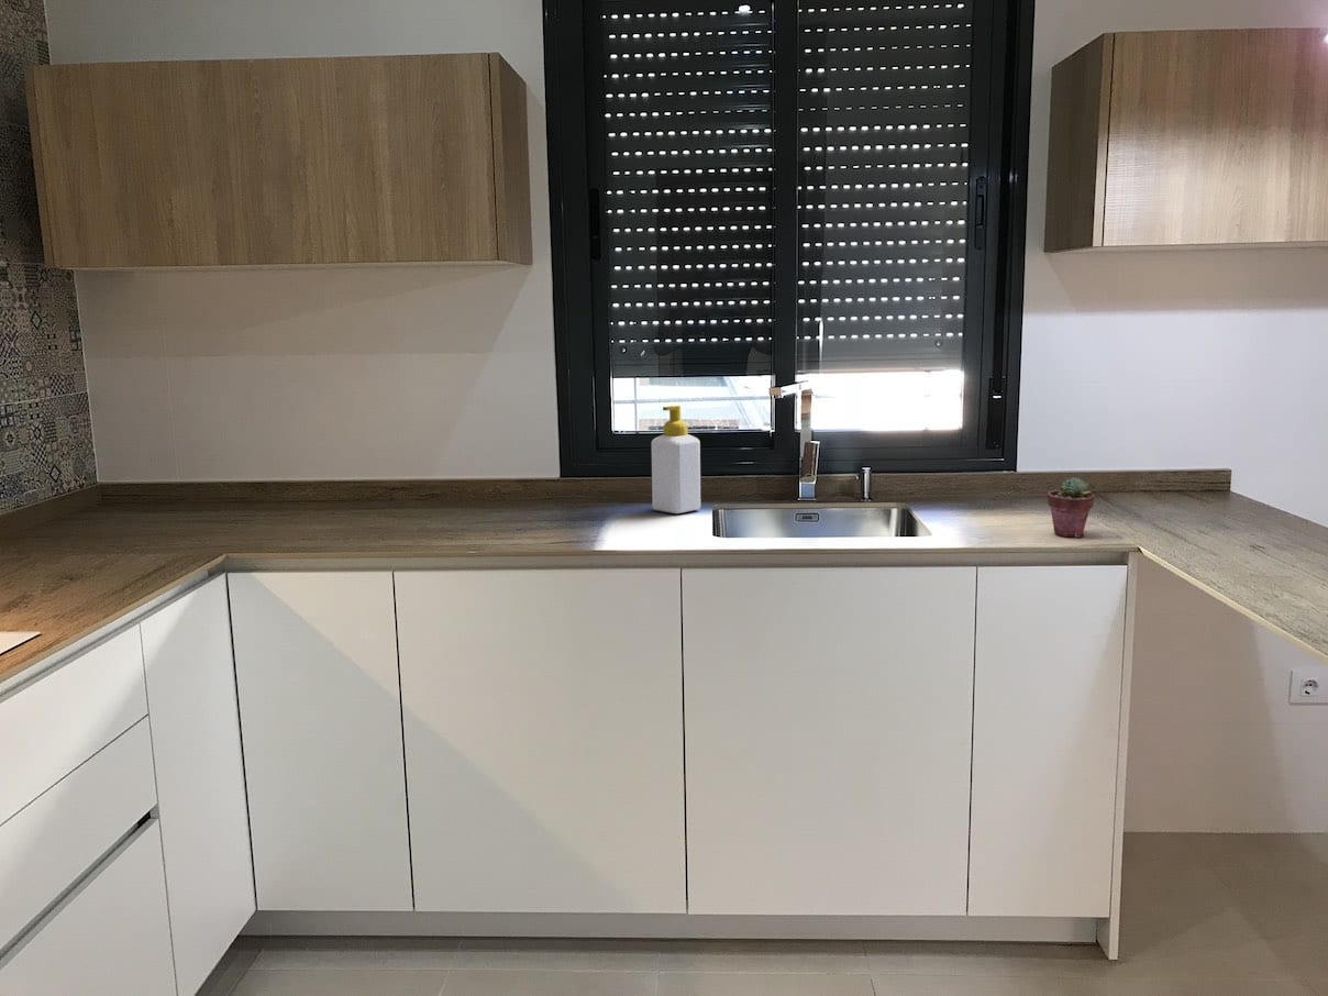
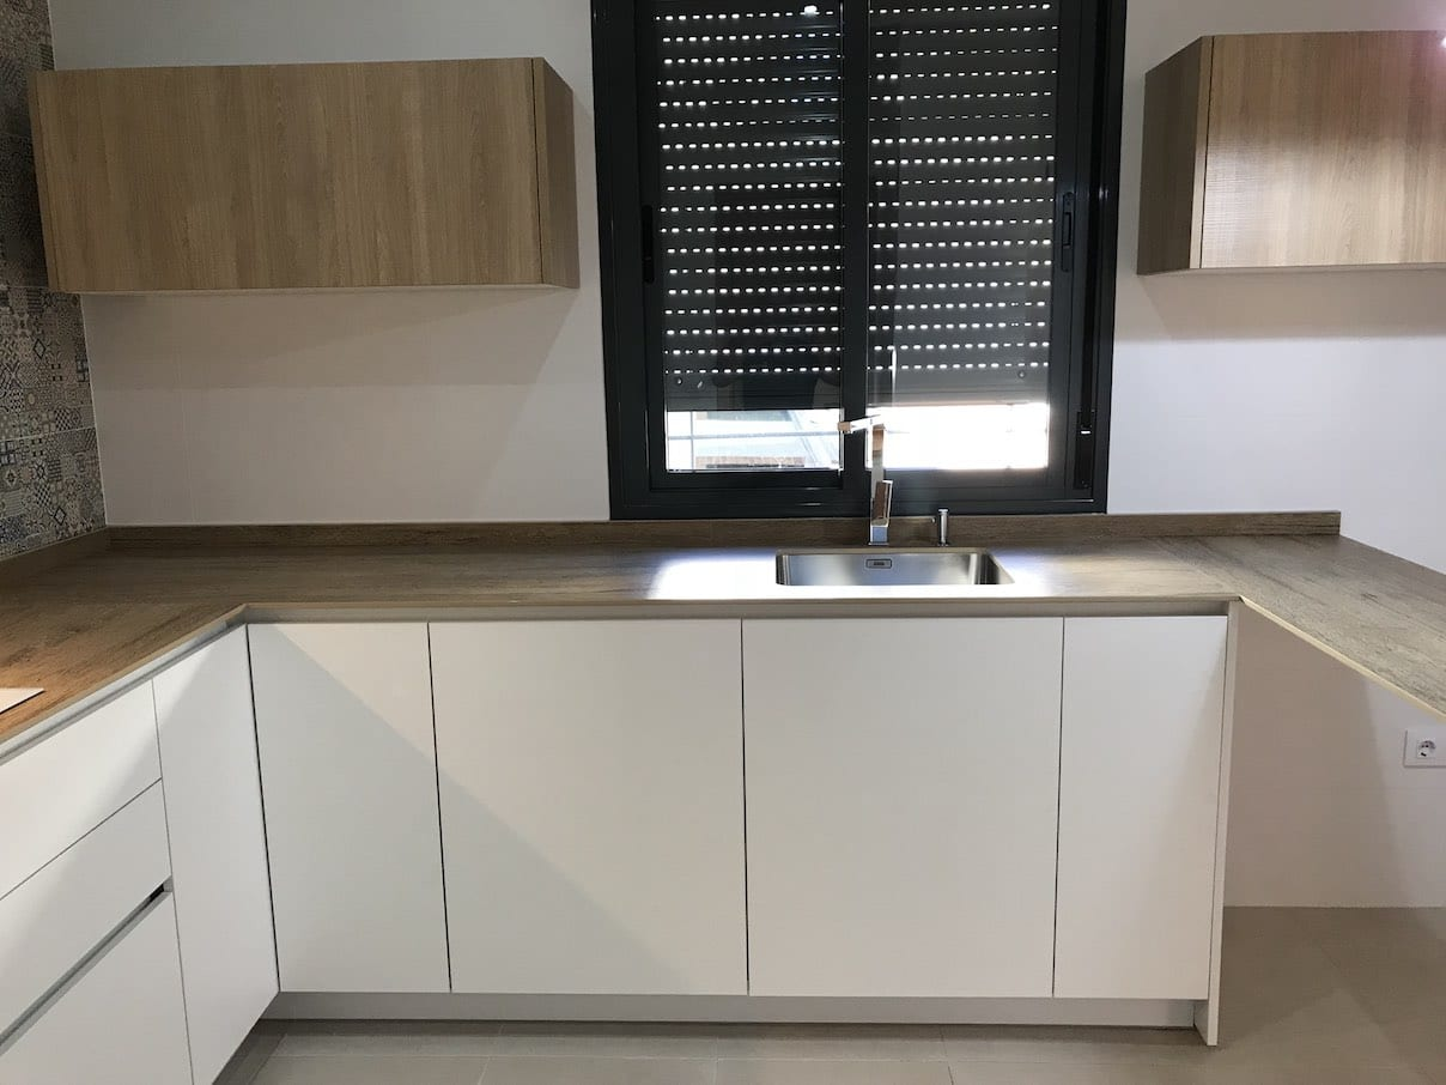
- soap bottle (675, 458)
- potted succulent (1070, 505)
